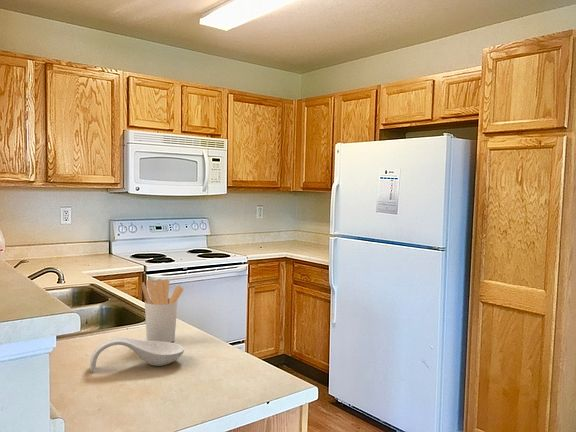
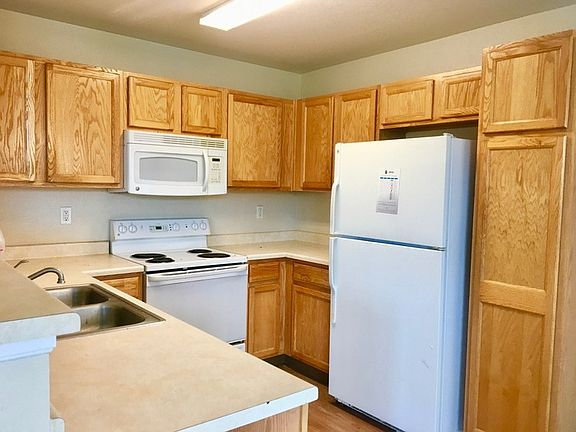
- spoon rest (138, 351)
- utensil holder (159, 309)
